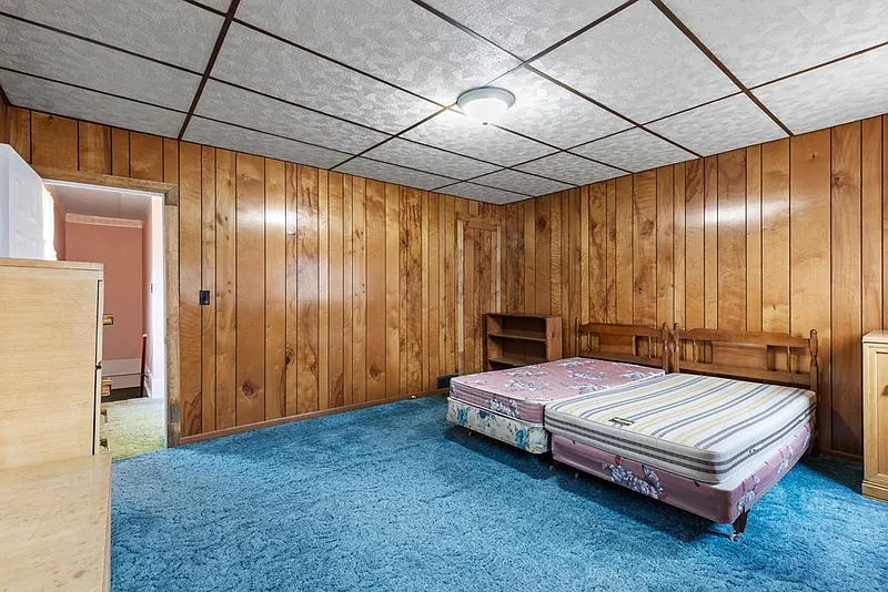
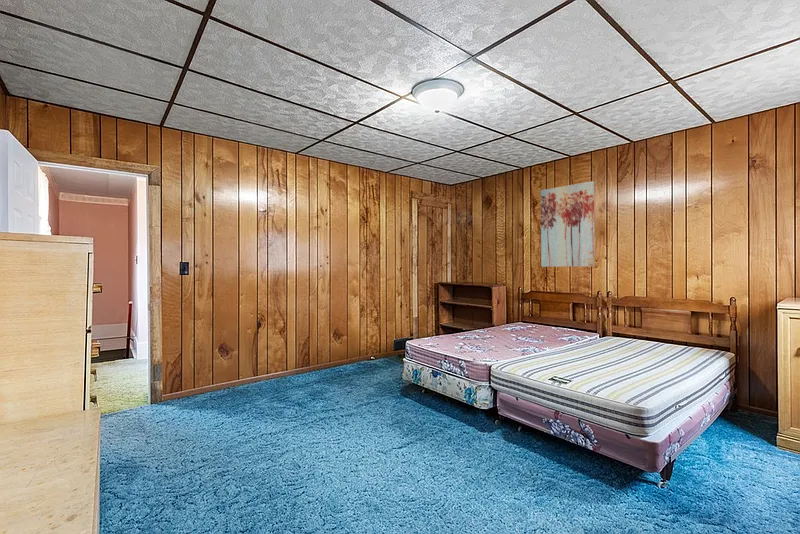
+ wall art (566, 226)
